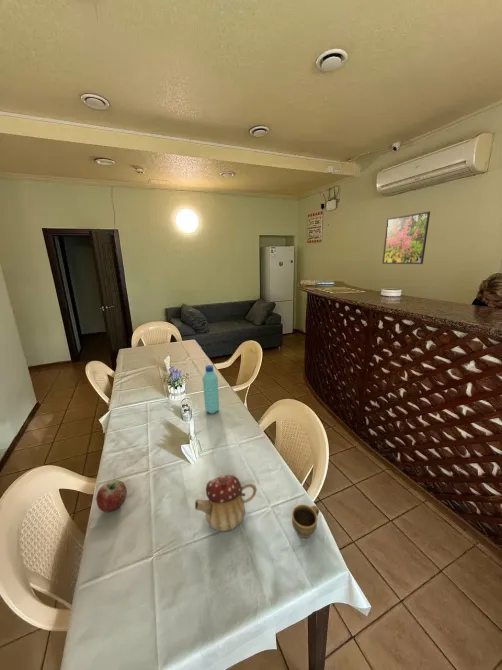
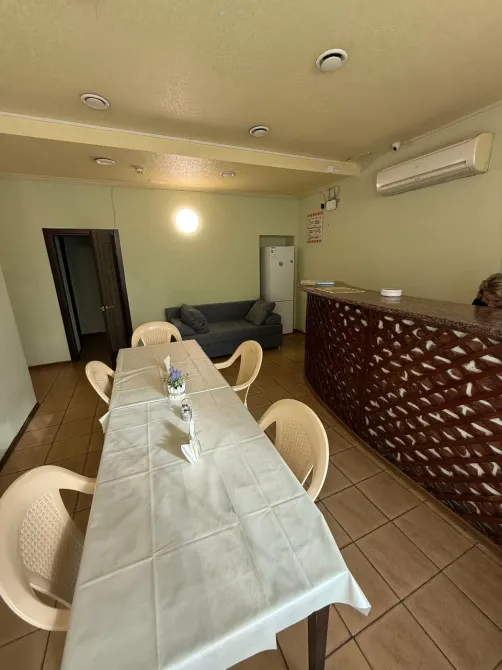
- water bottle (210, 389)
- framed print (403, 240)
- apple (112, 496)
- cup (307, 521)
- teapot (227, 496)
